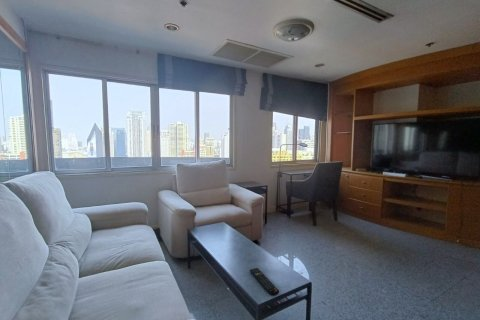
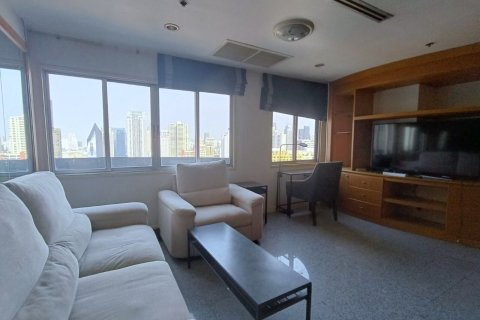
- remote control (263, 280)
